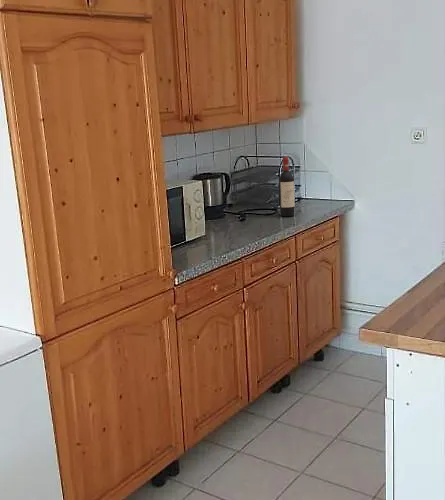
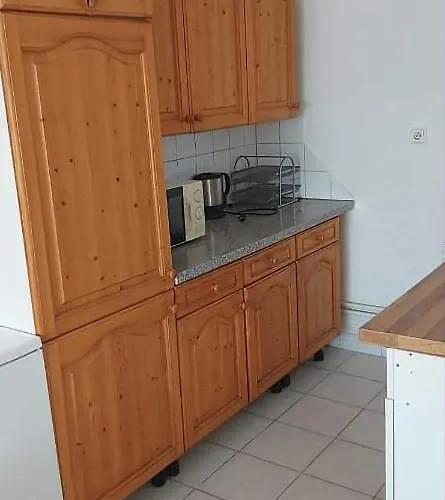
- wine bottle (286, 186)
